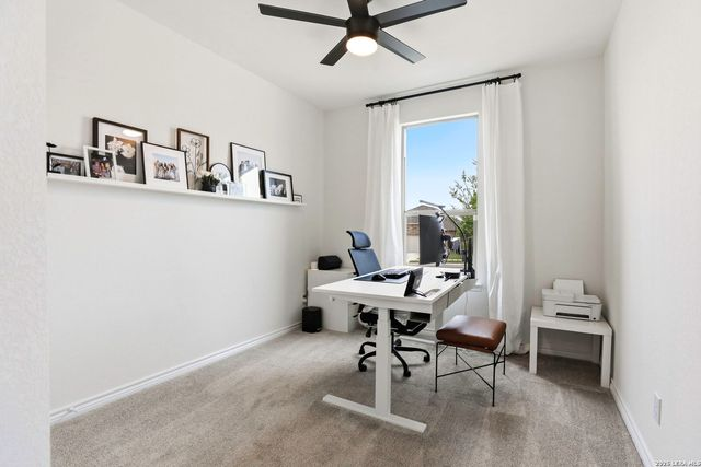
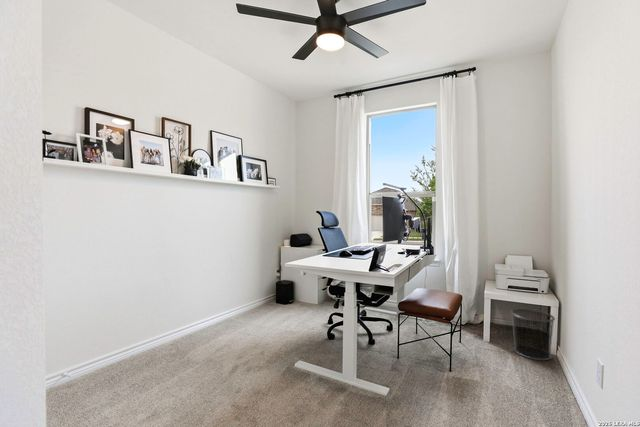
+ waste bin (532, 333)
